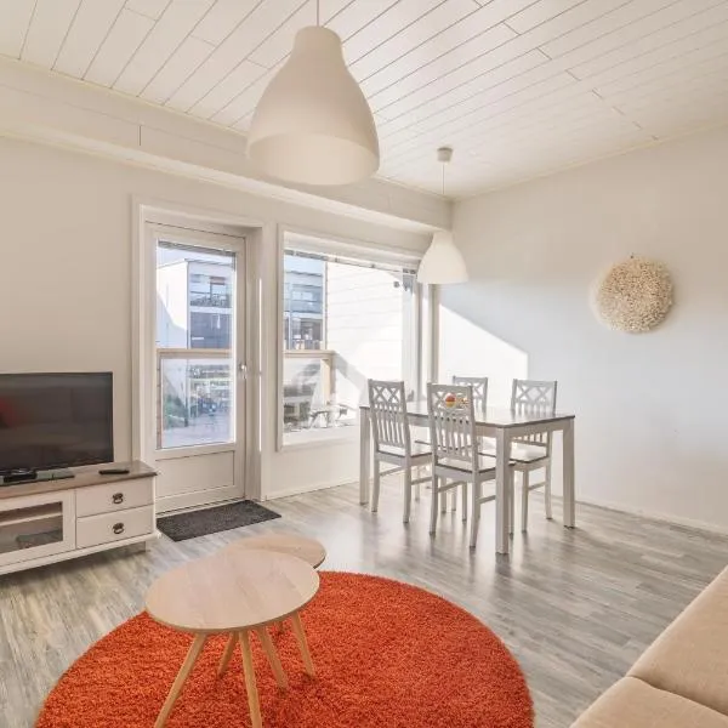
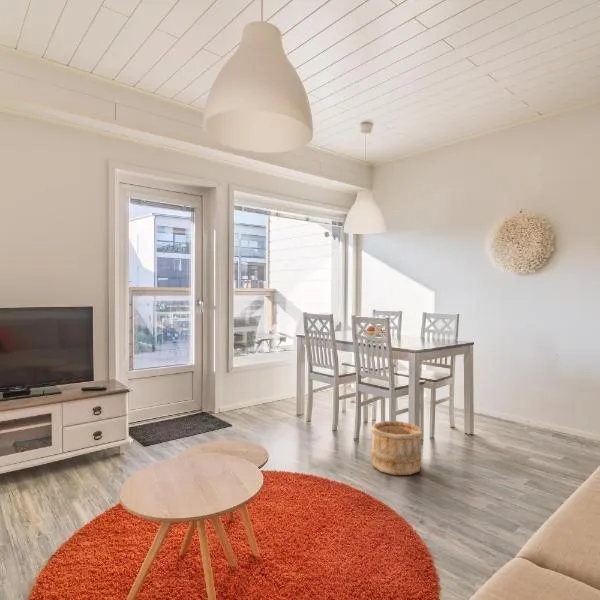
+ wooden bucket (396, 447)
